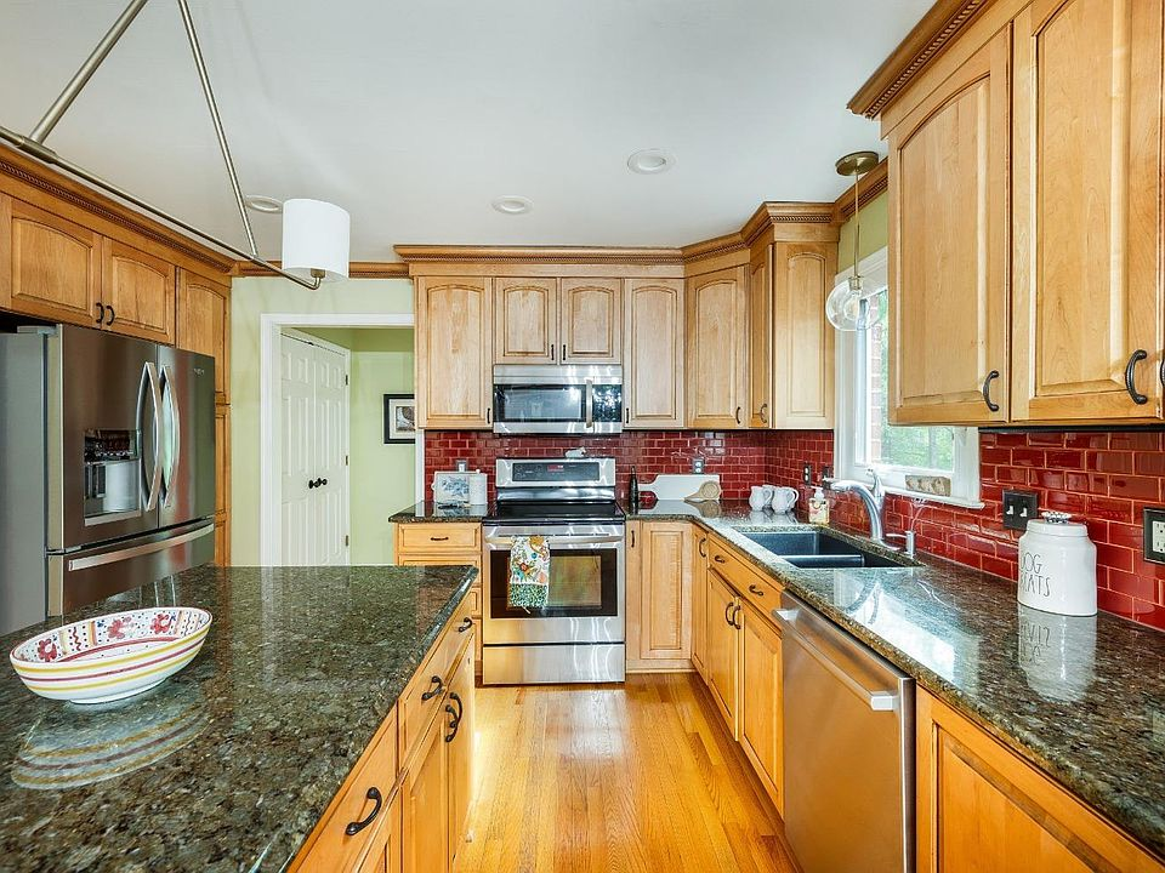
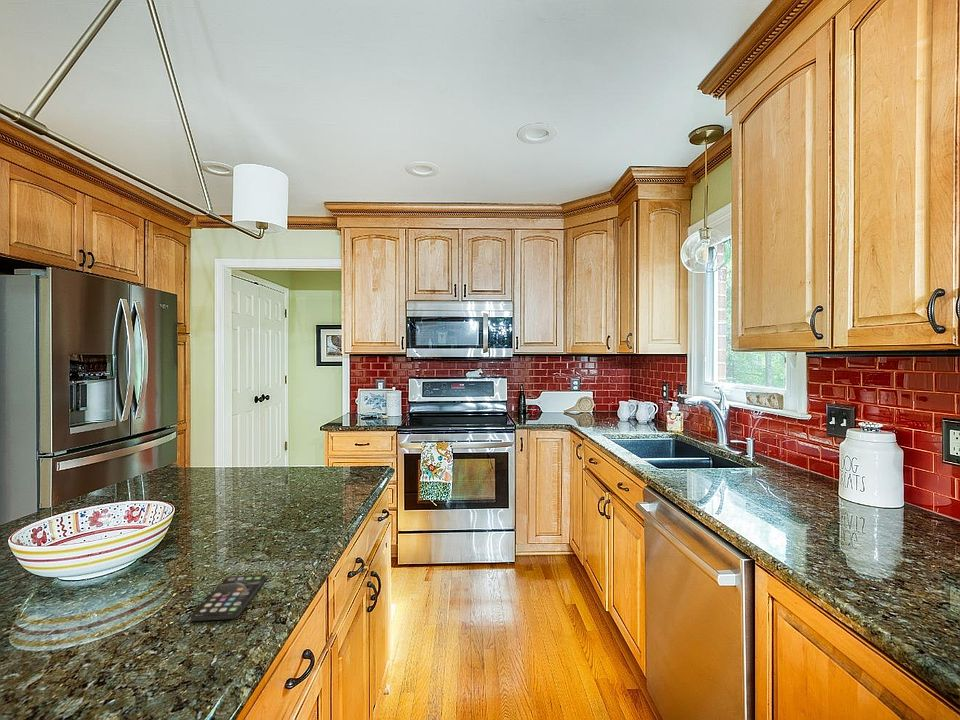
+ smartphone (231, 595)
